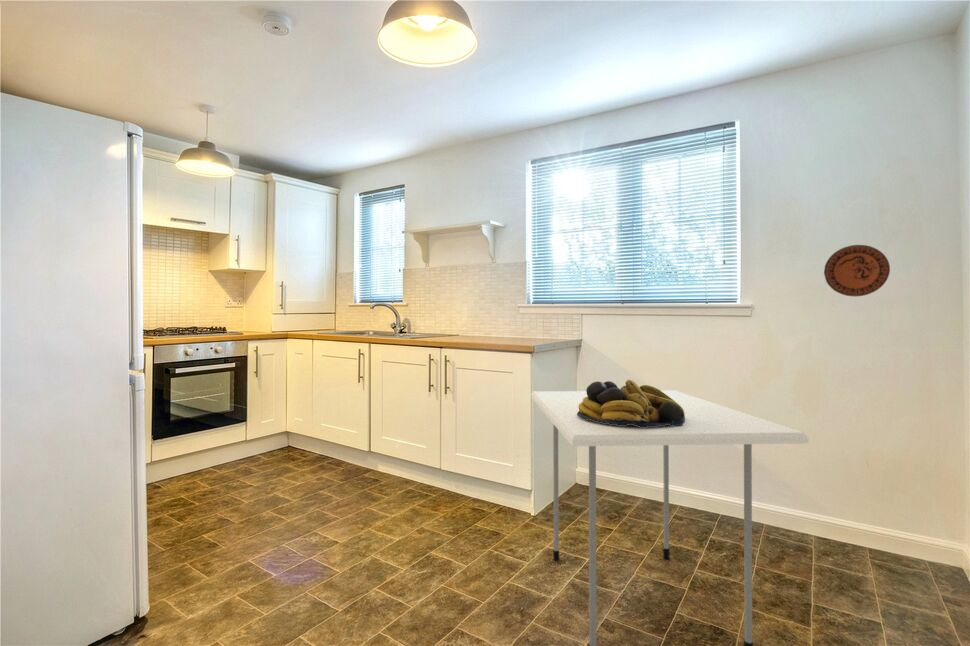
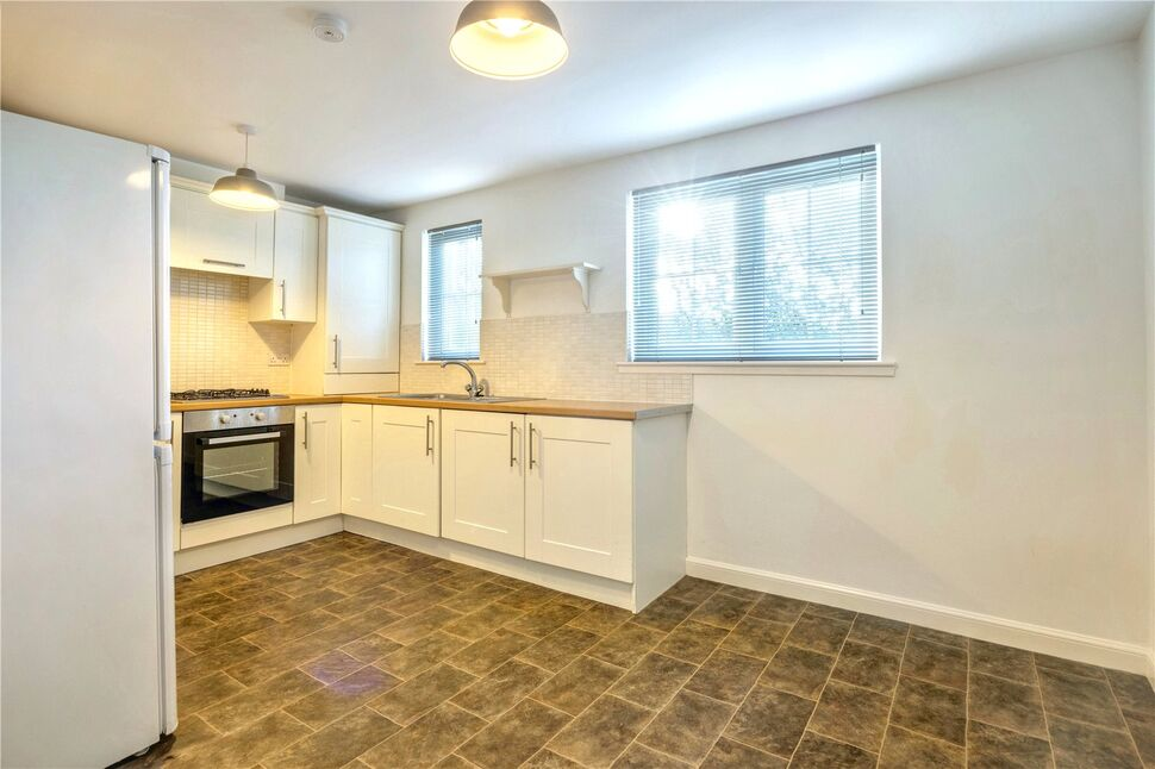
- fruit bowl (629, 398)
- dining table (664, 502)
- decorative plate (855, 270)
